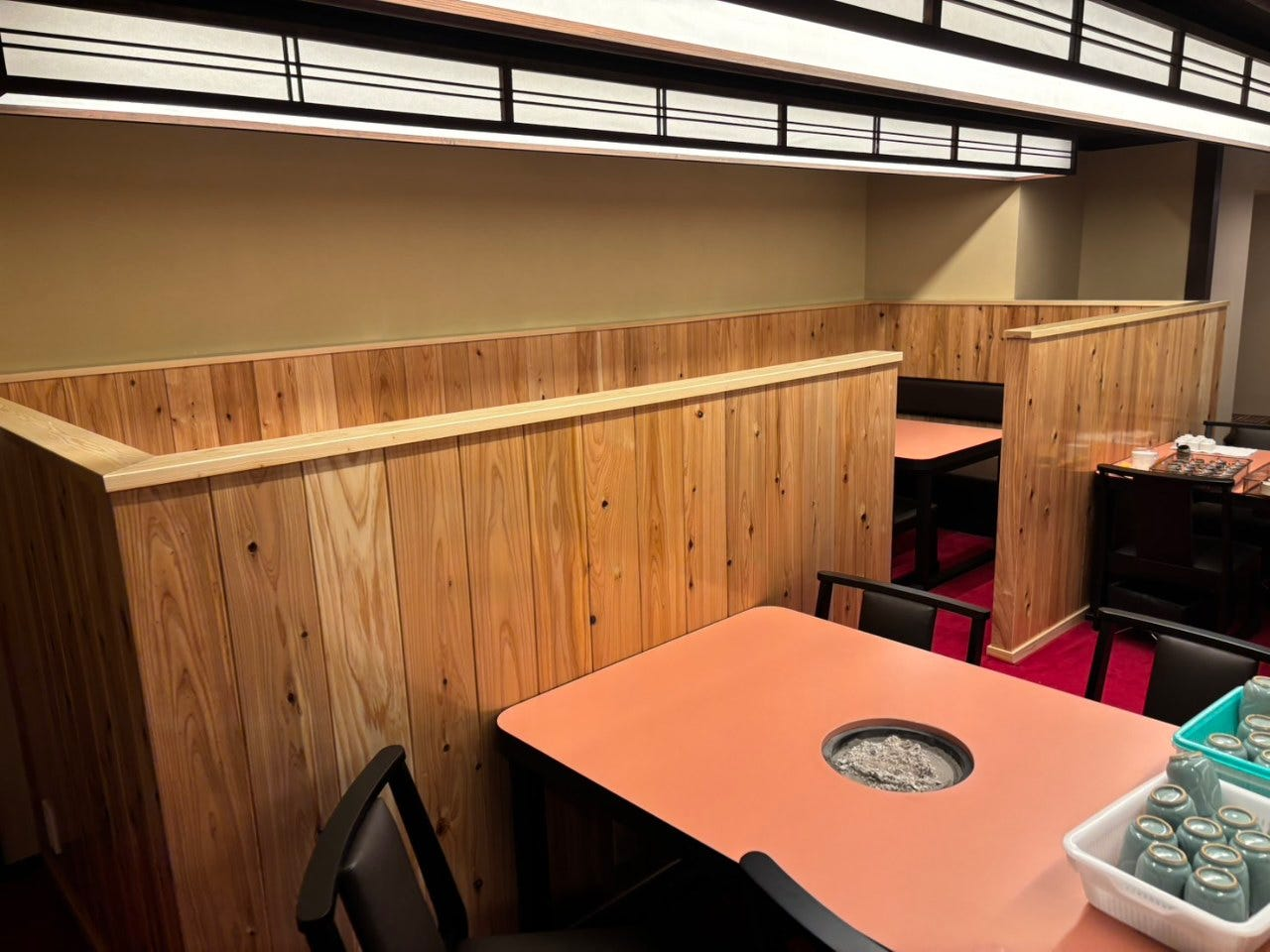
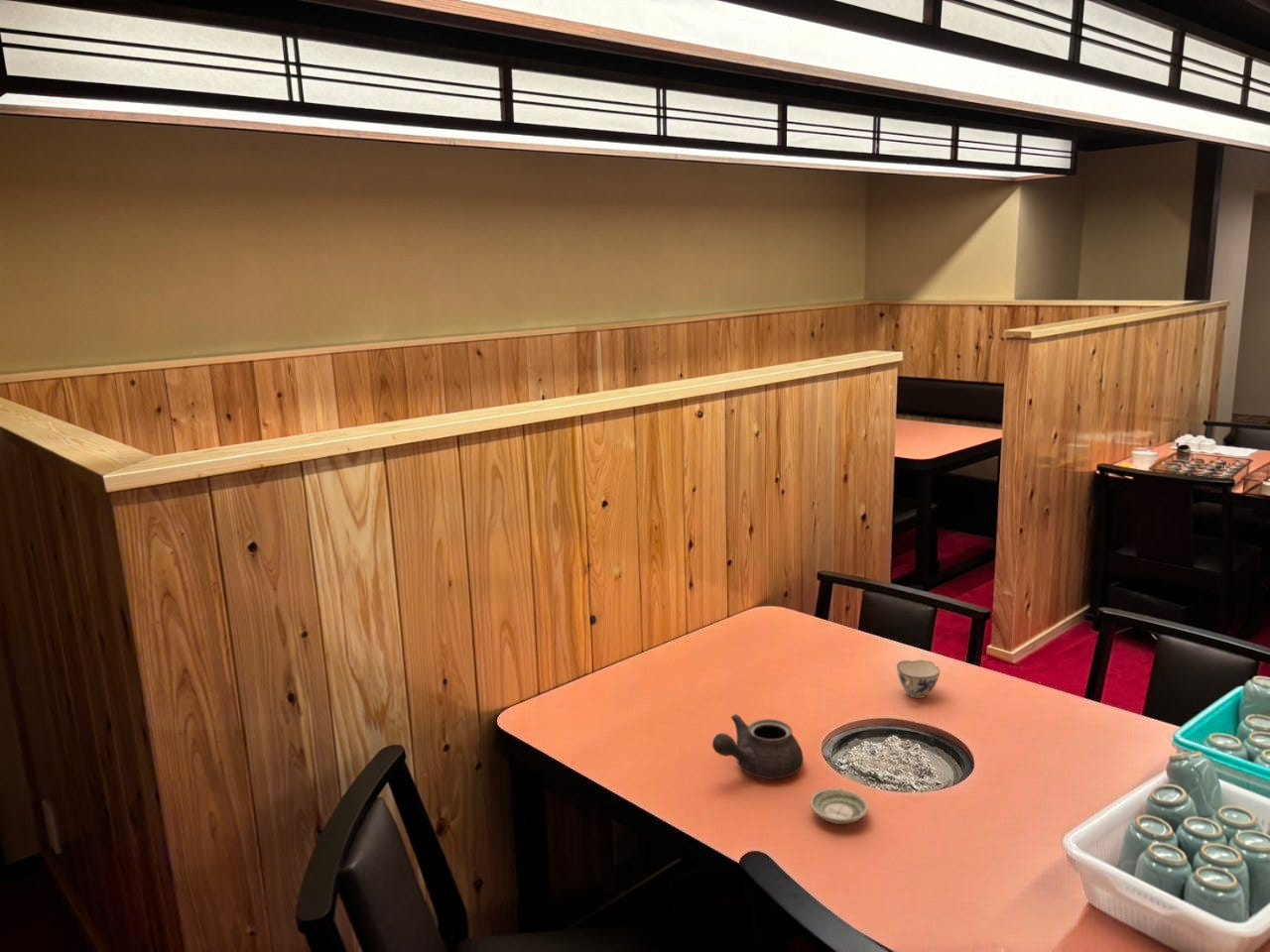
+ chinaware (917, 681)
+ saucer (838, 809)
+ teapot (752, 745)
